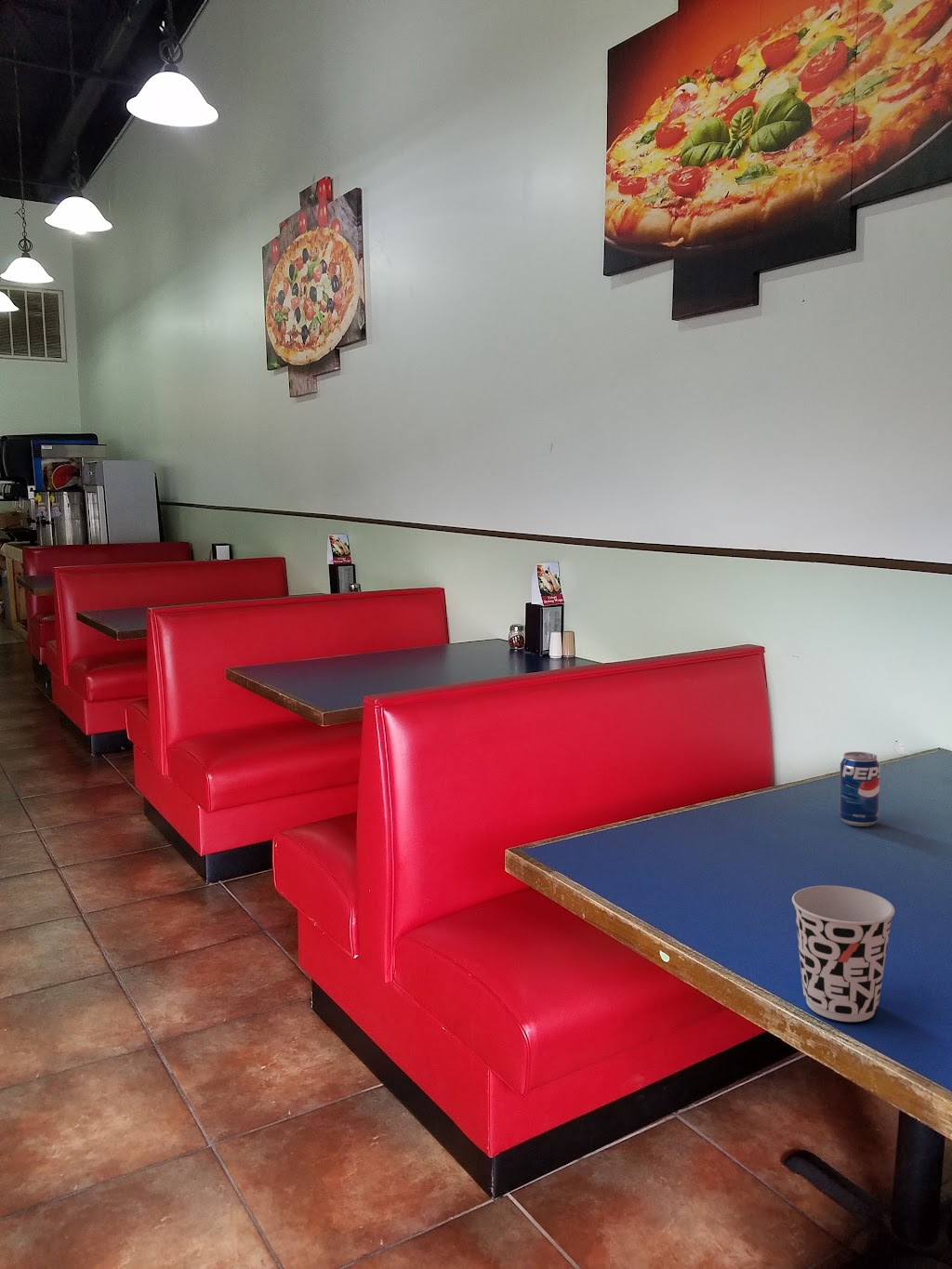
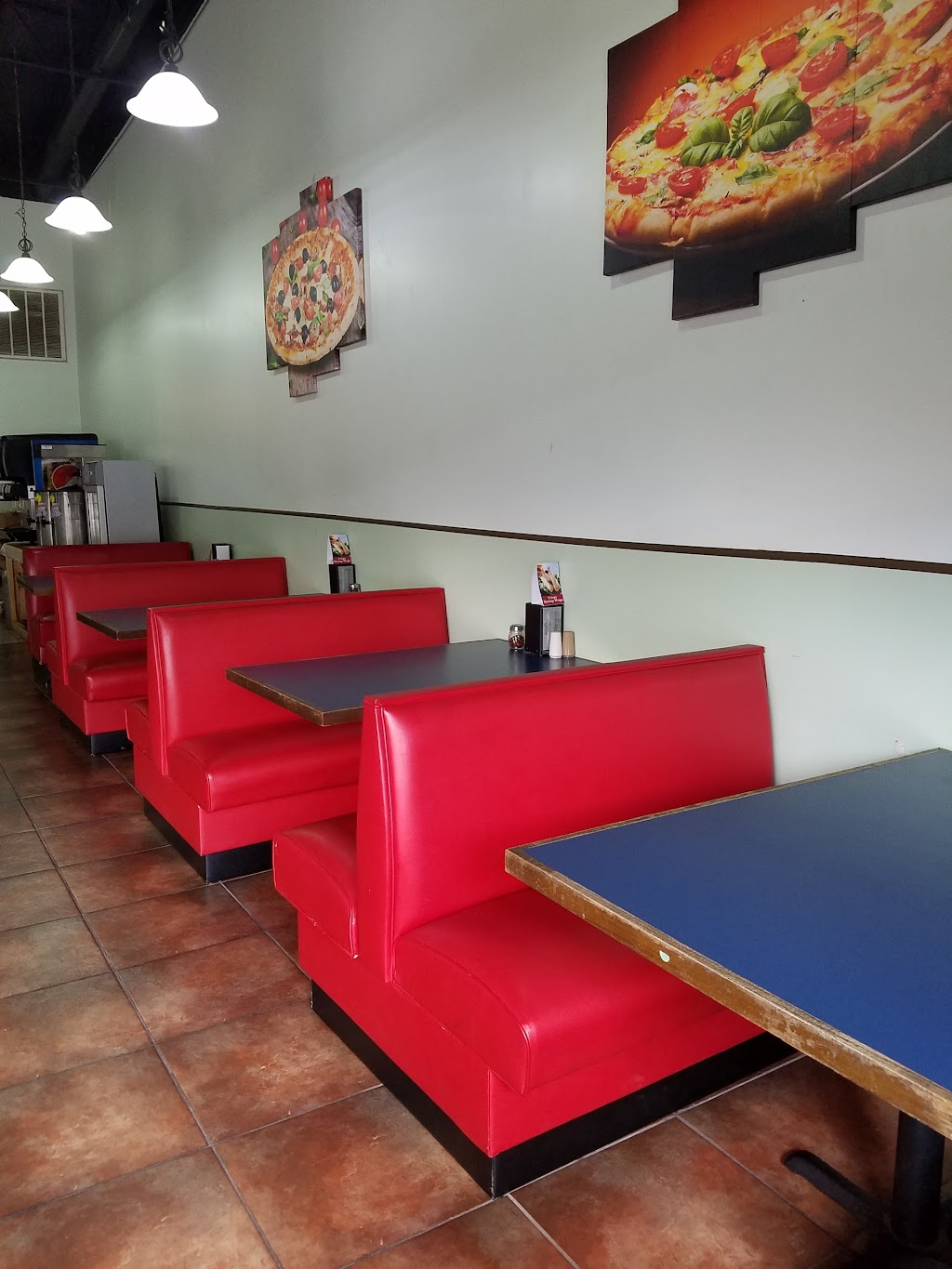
- cup (840, 954)
- soda can (859, 788)
